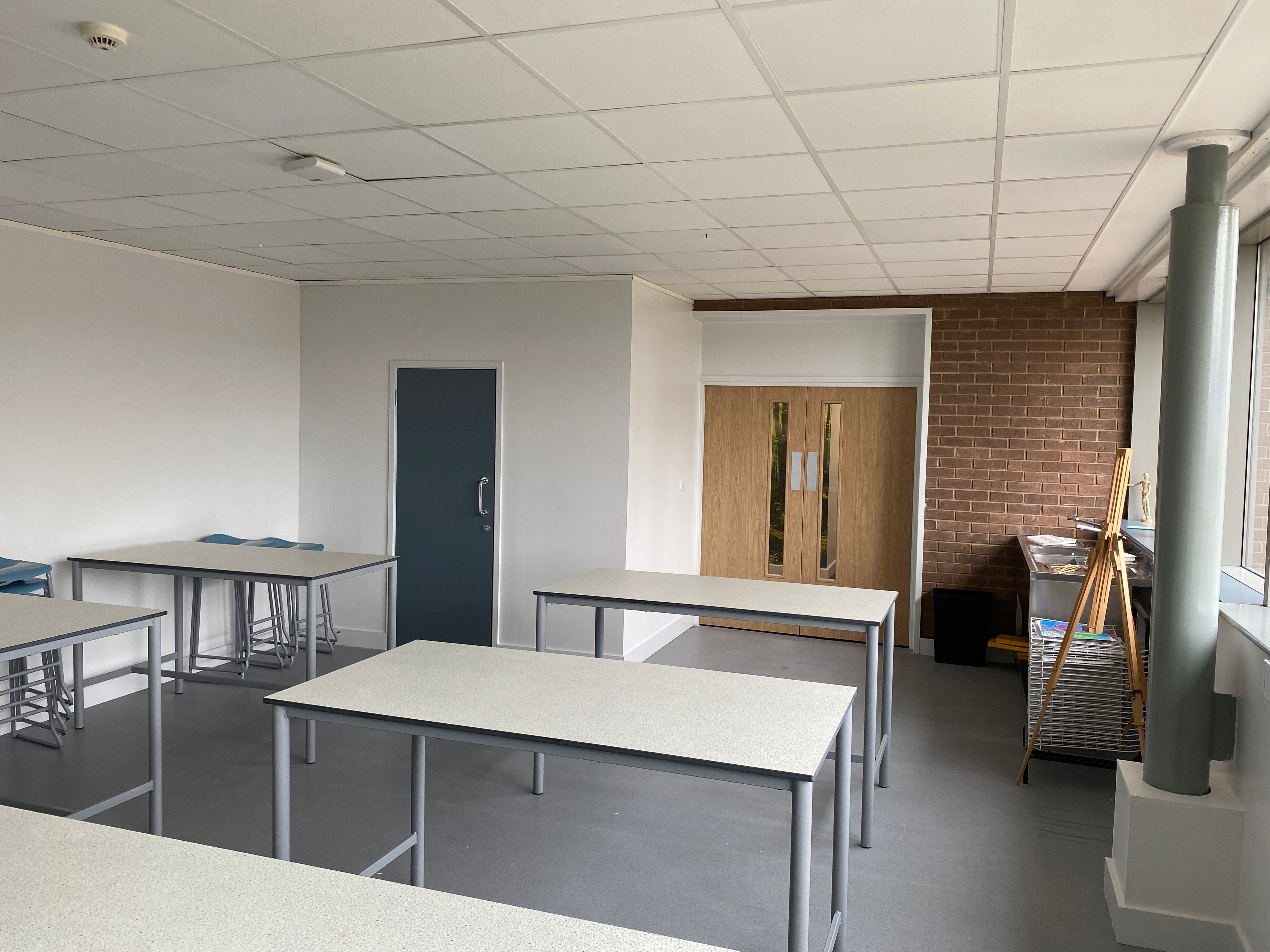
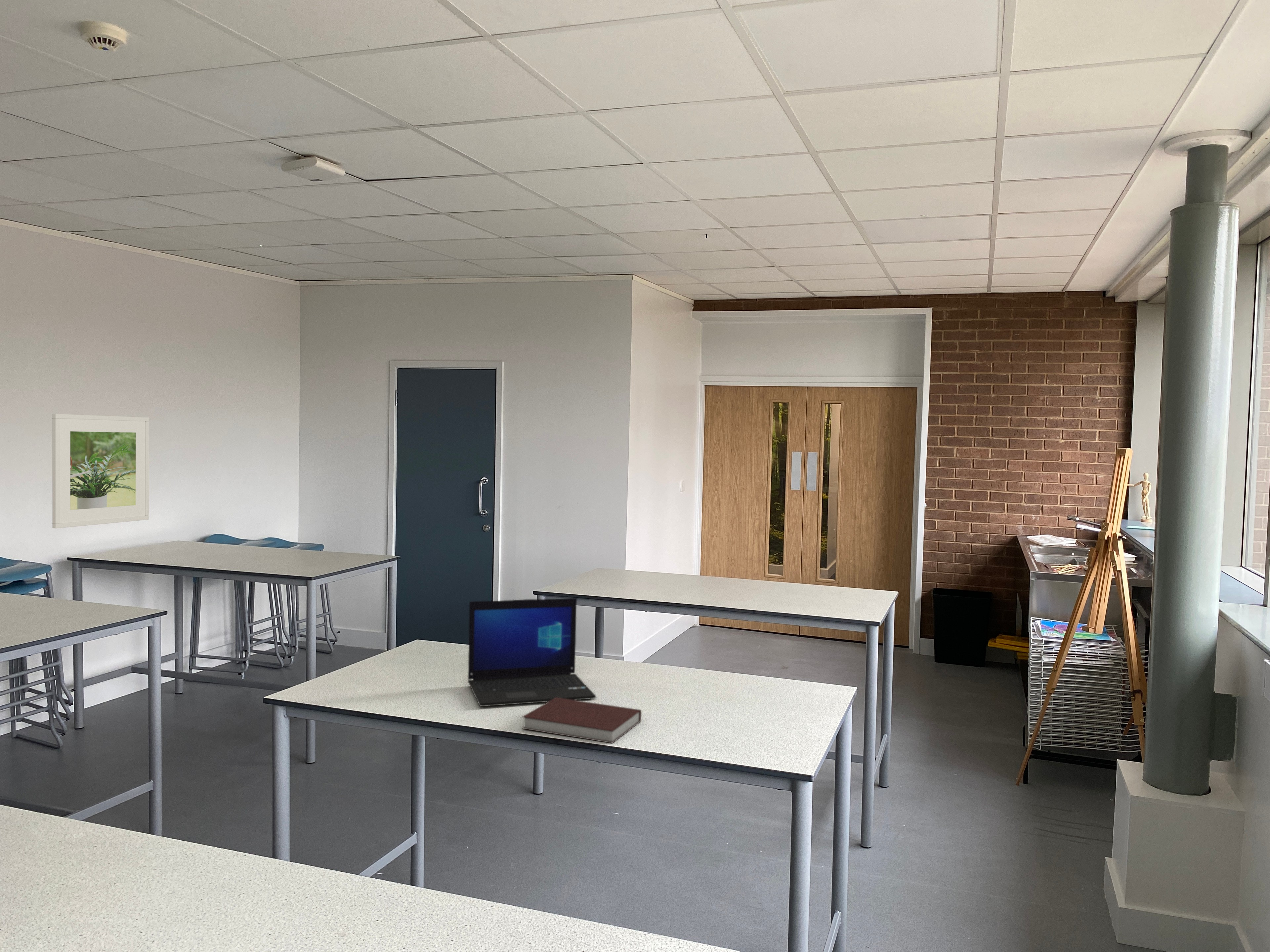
+ laptop (531, 649)
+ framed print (103, 470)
+ notebook (582, 719)
